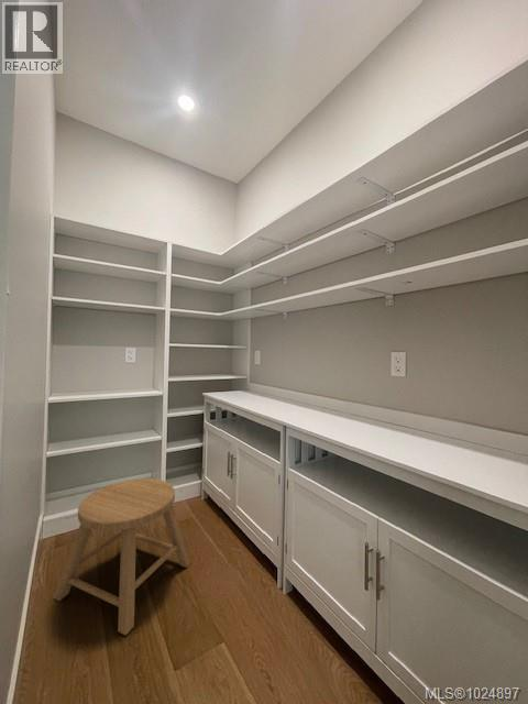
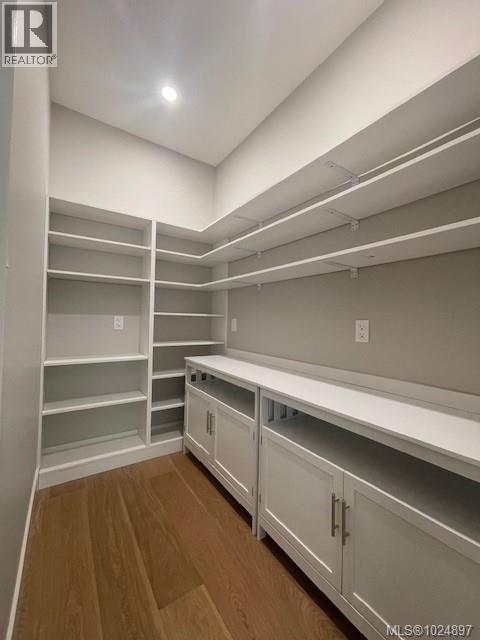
- stool (129, 538)
